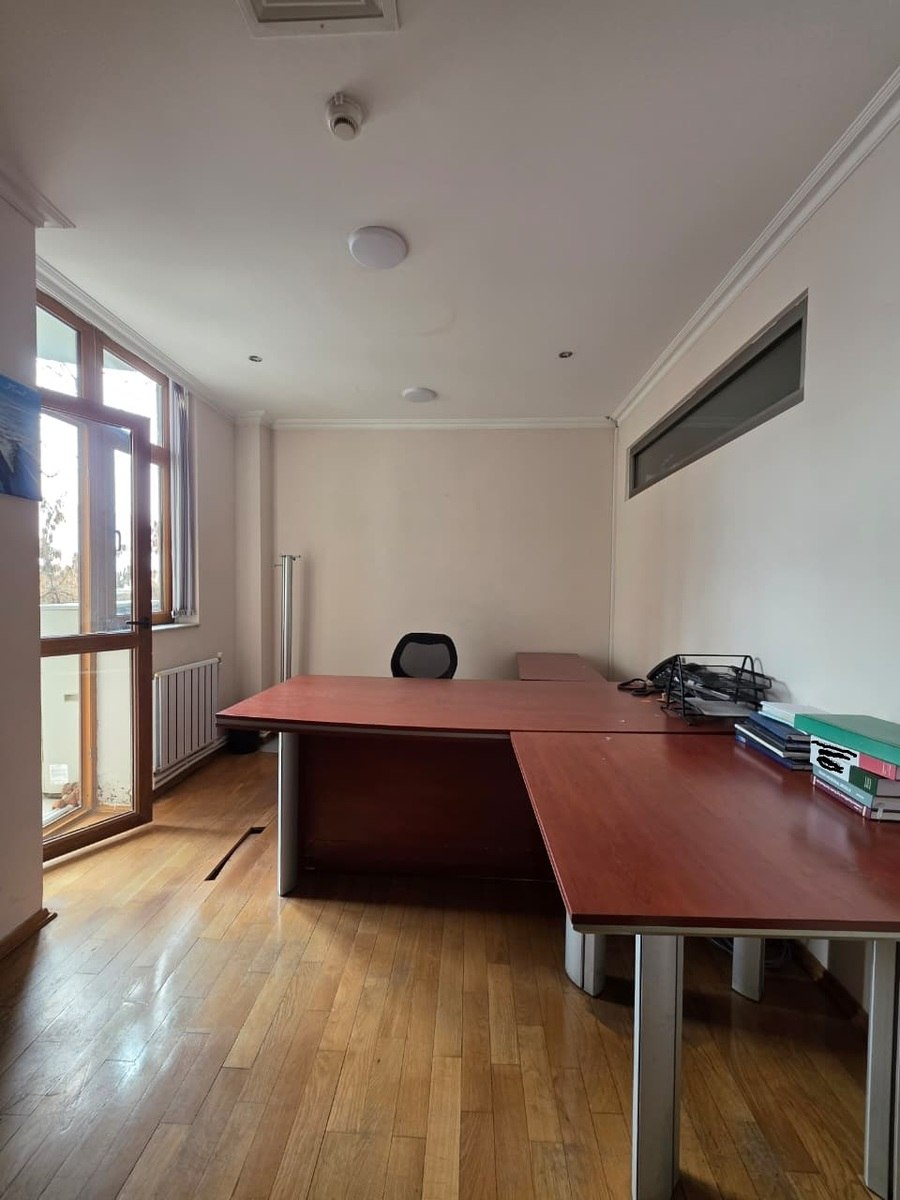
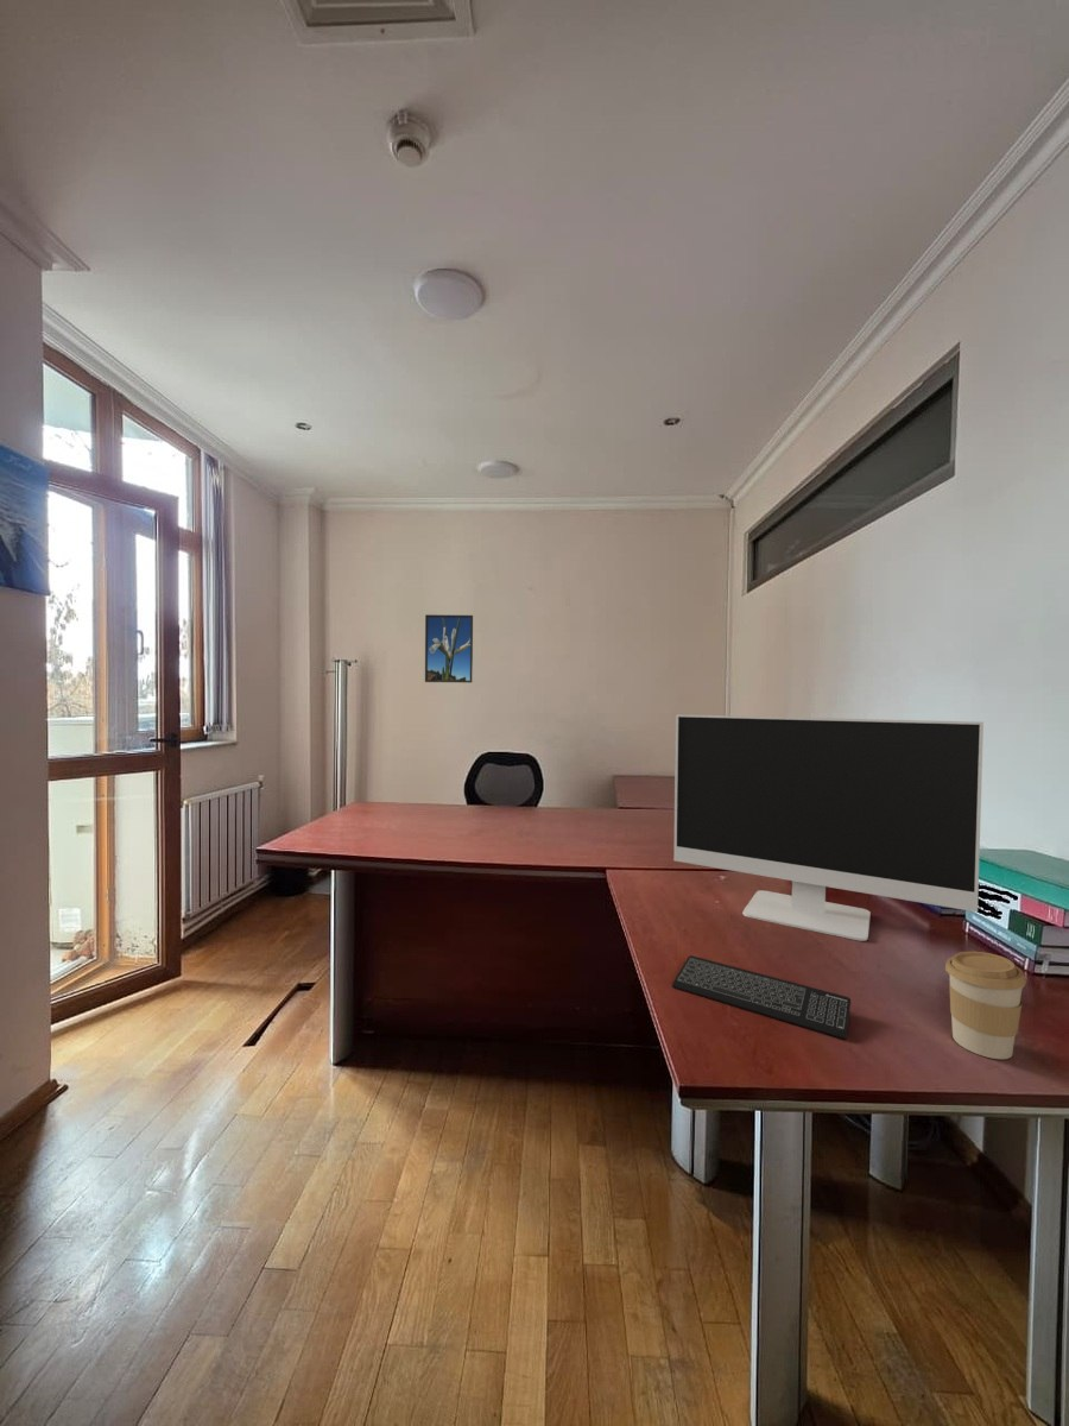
+ computer monitor (808, 815)
+ keyboard (758, 992)
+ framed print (448, 649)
+ coffee cup (982, 1001)
